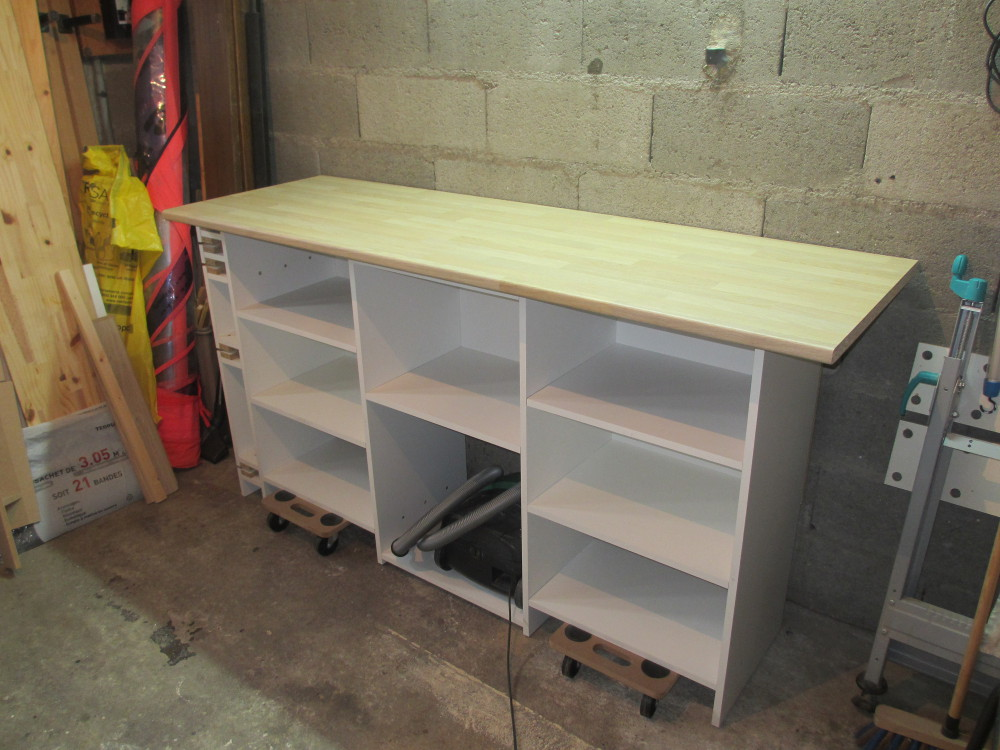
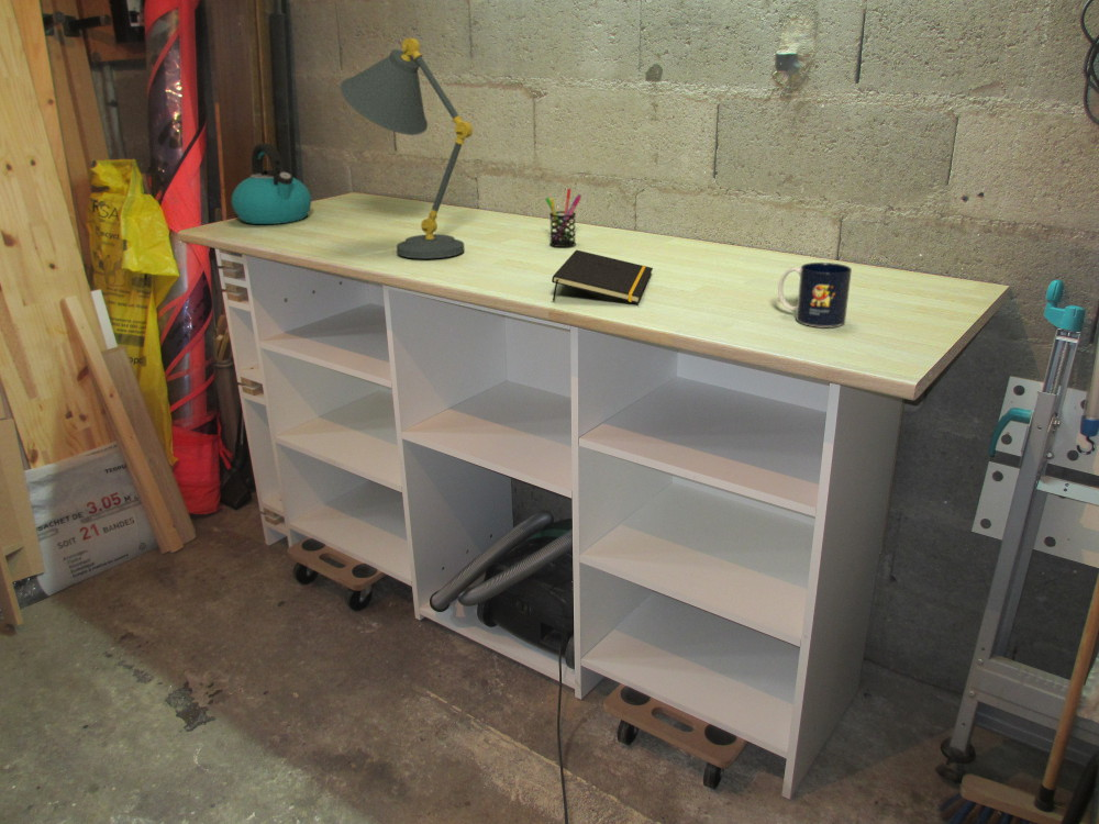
+ pen holder (560, 216)
+ mug (812, 292)
+ kettle (271, 182)
+ notepad (604, 275)
+ desk lamp (413, 134)
